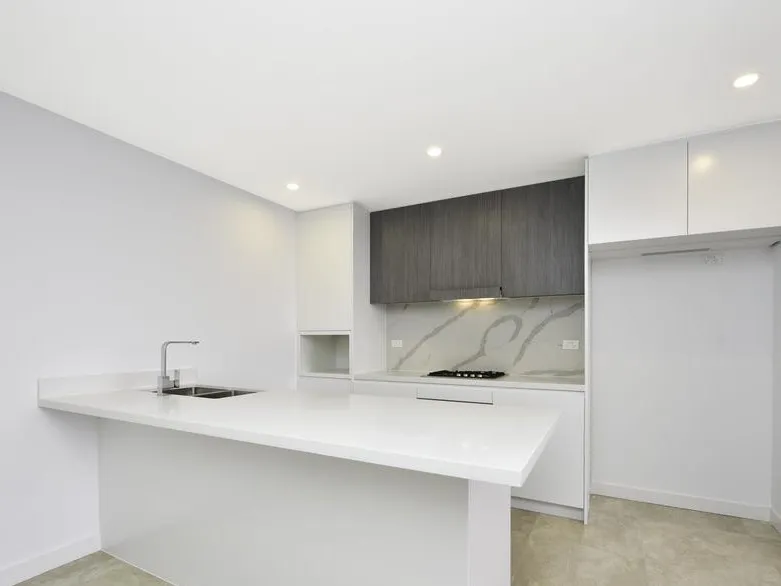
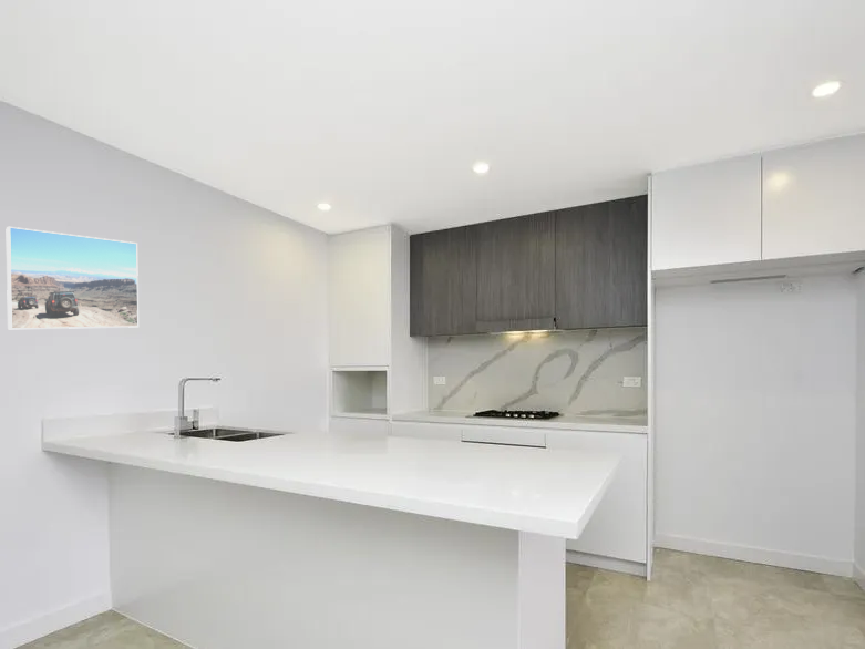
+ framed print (79, 281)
